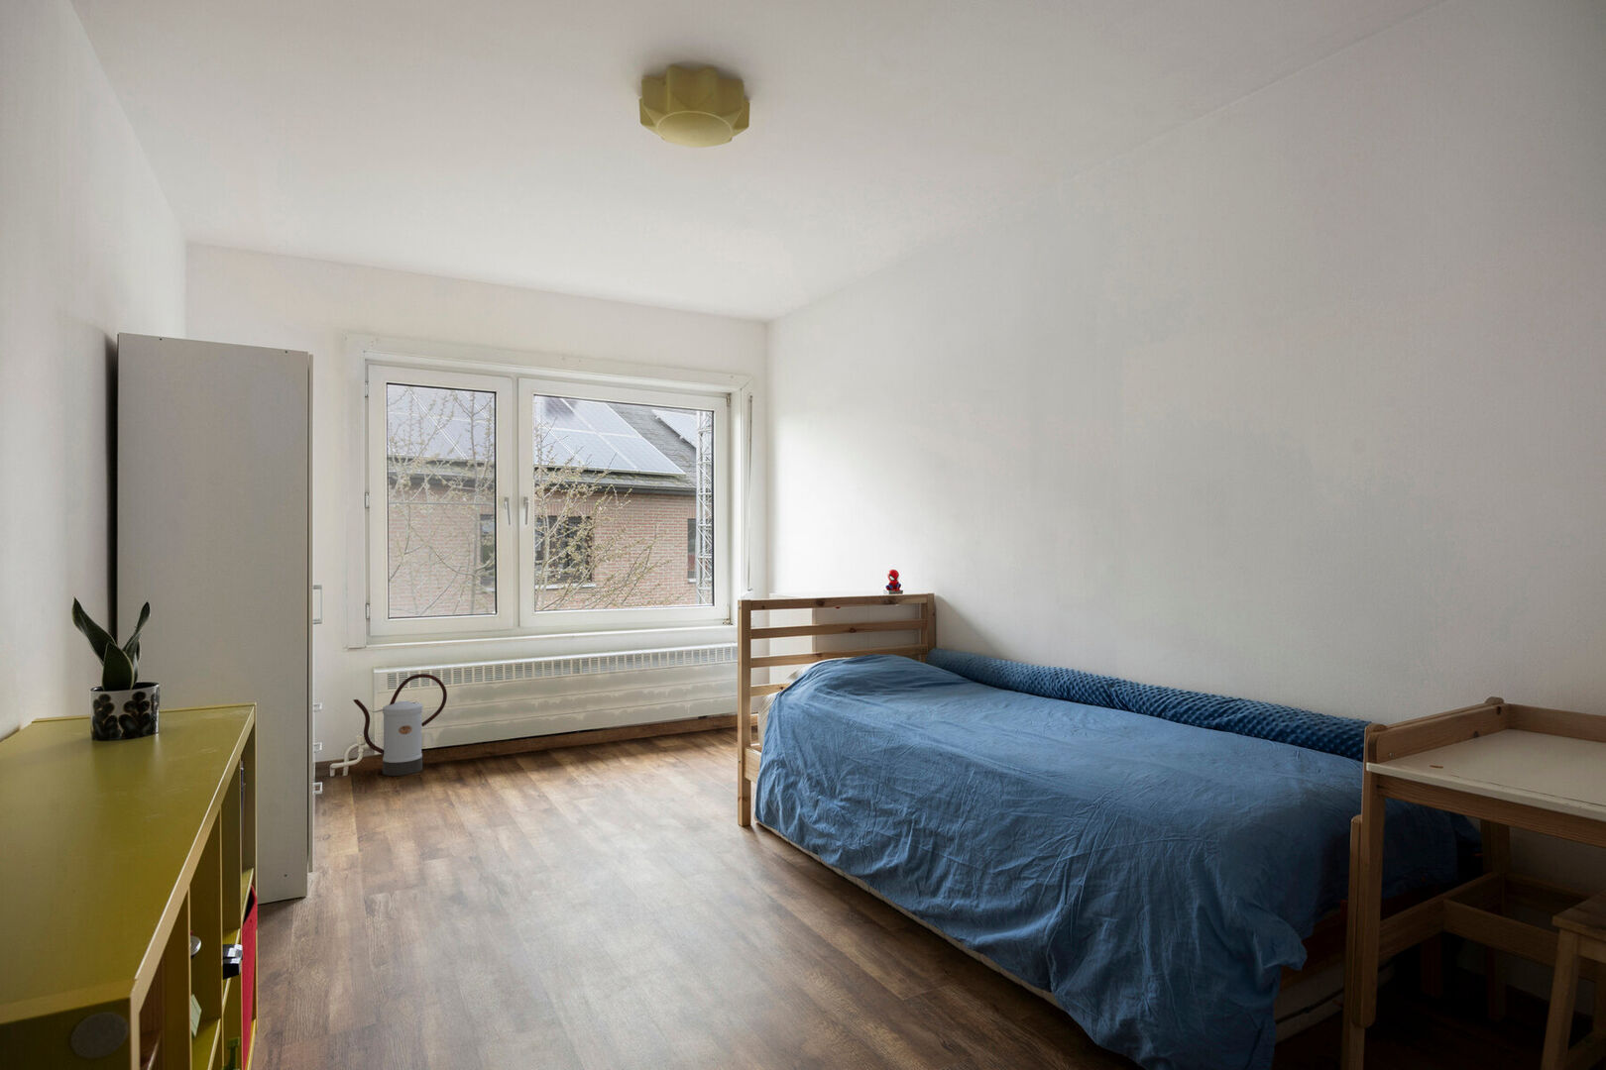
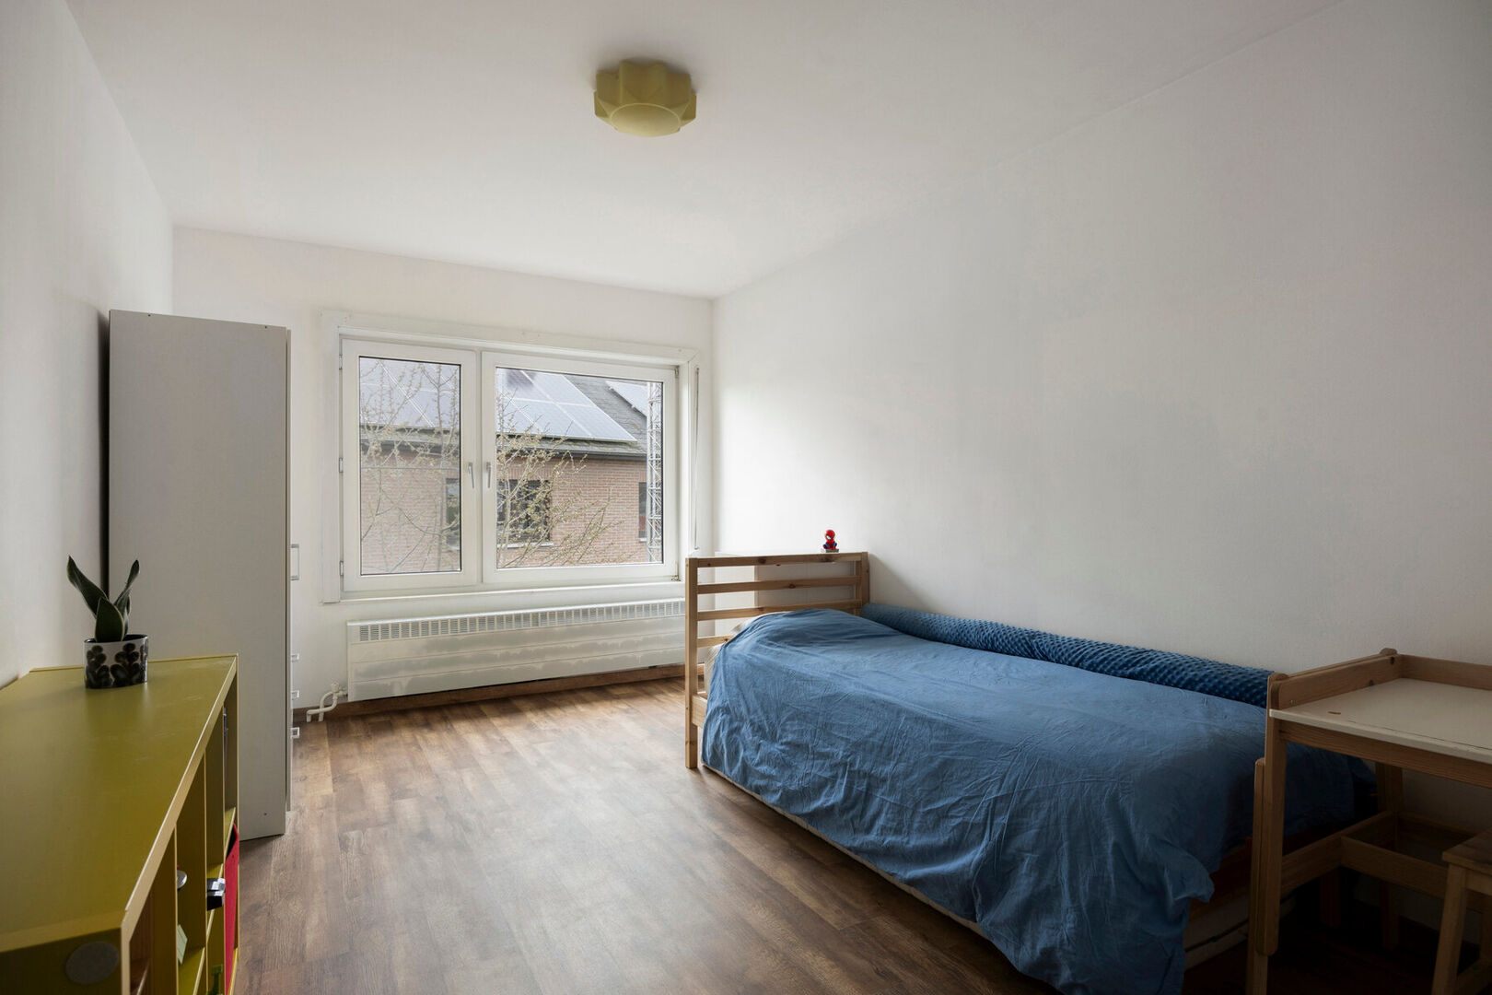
- watering can (400, 724)
